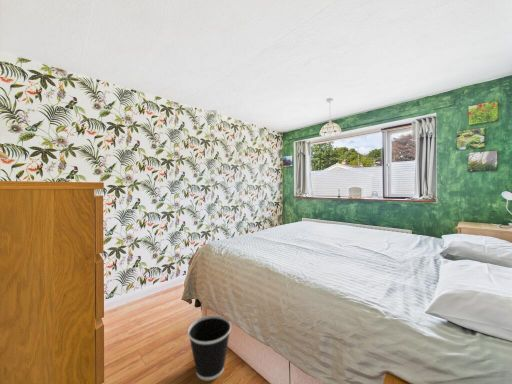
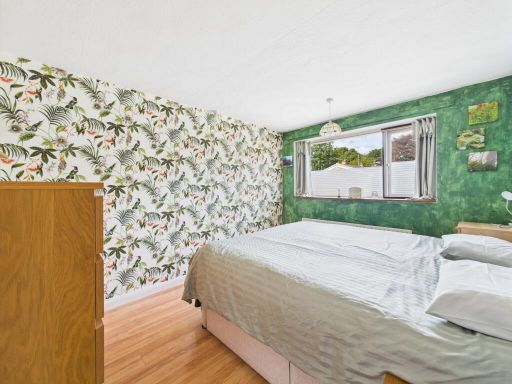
- wastebasket (210, 347)
